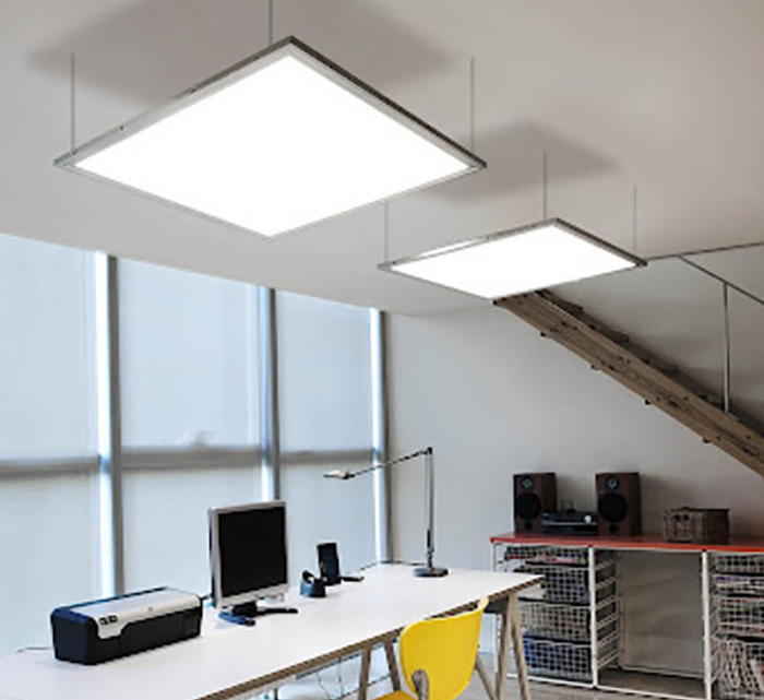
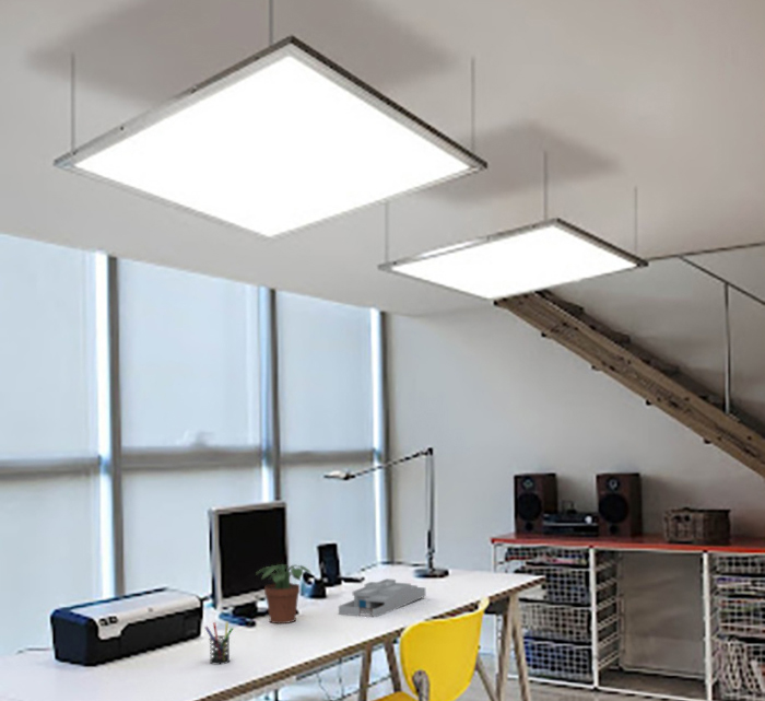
+ potted plant (284, 593)
+ desk organizer (384, 594)
+ pen holder (221, 642)
